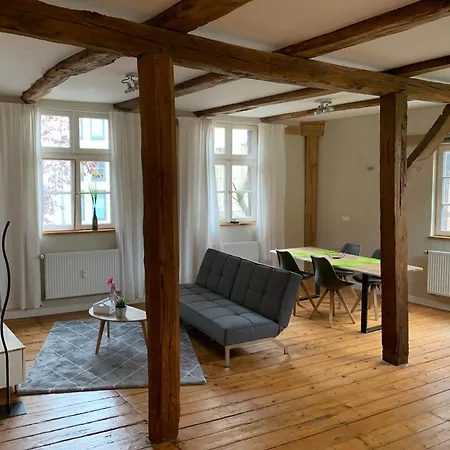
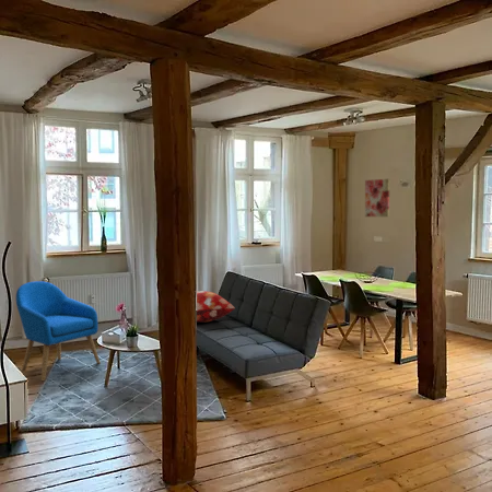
+ armchair (52, 325)
+ decorative pillow (204, 306)
+ wall art (376, 198)
